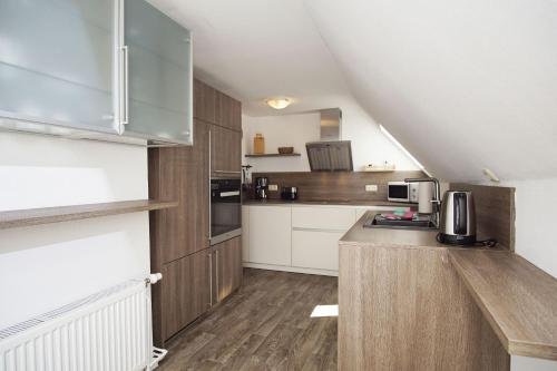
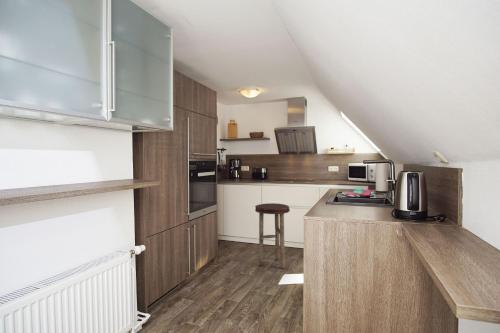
+ stool (272, 235)
